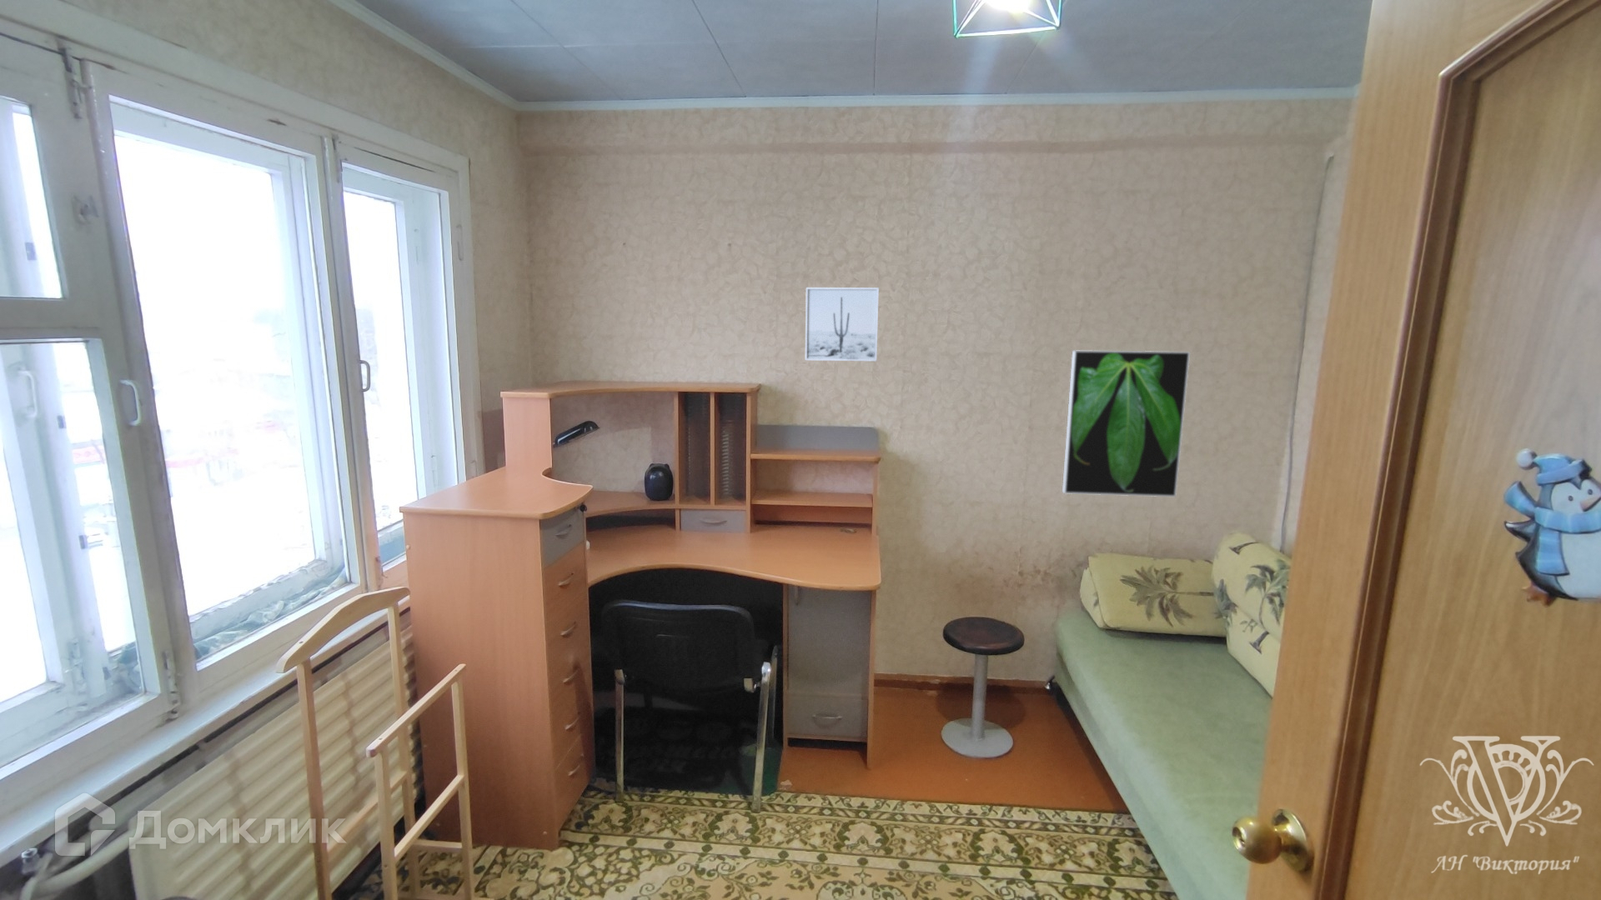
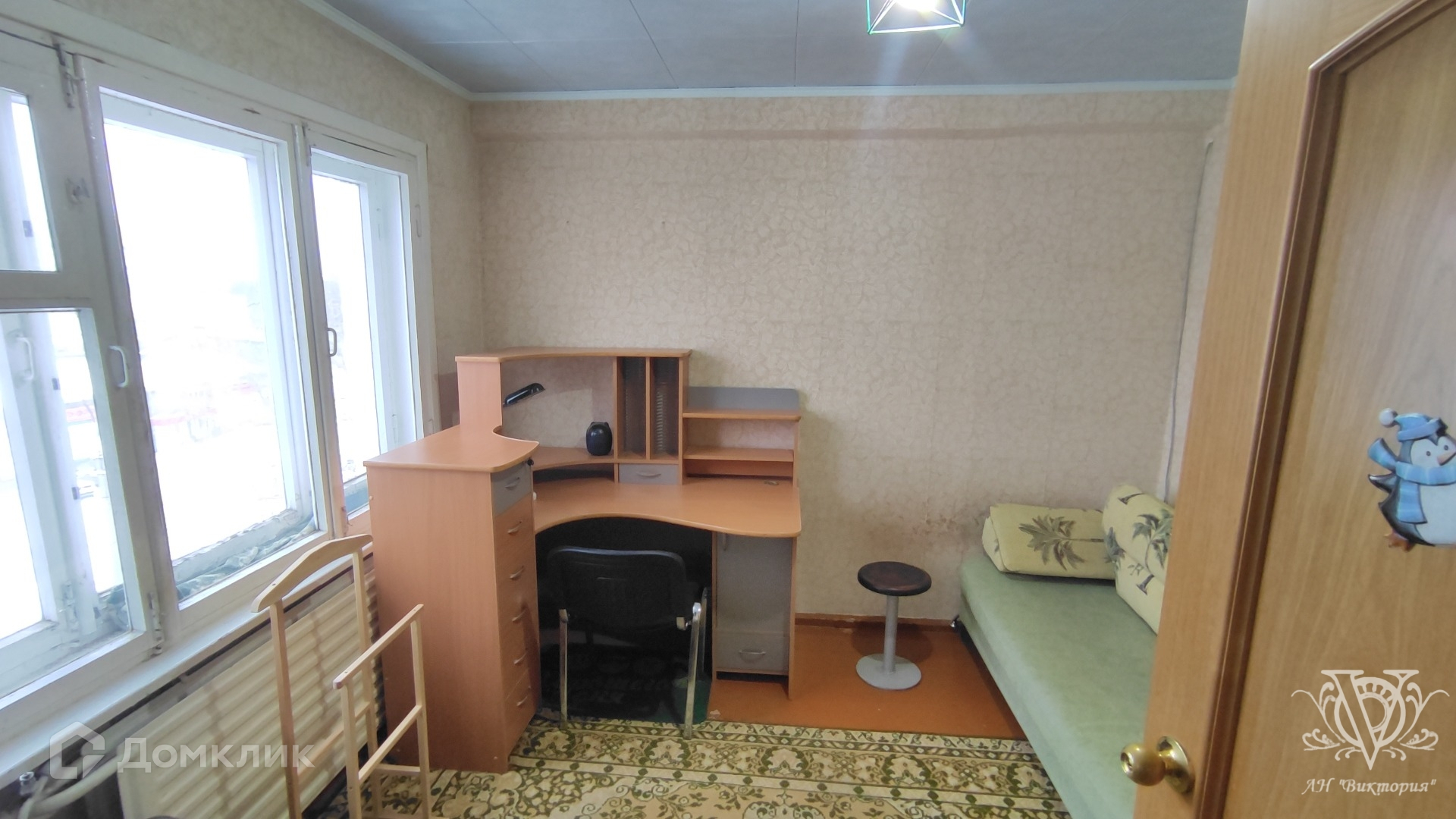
- wall art (841, 324)
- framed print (1124, 423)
